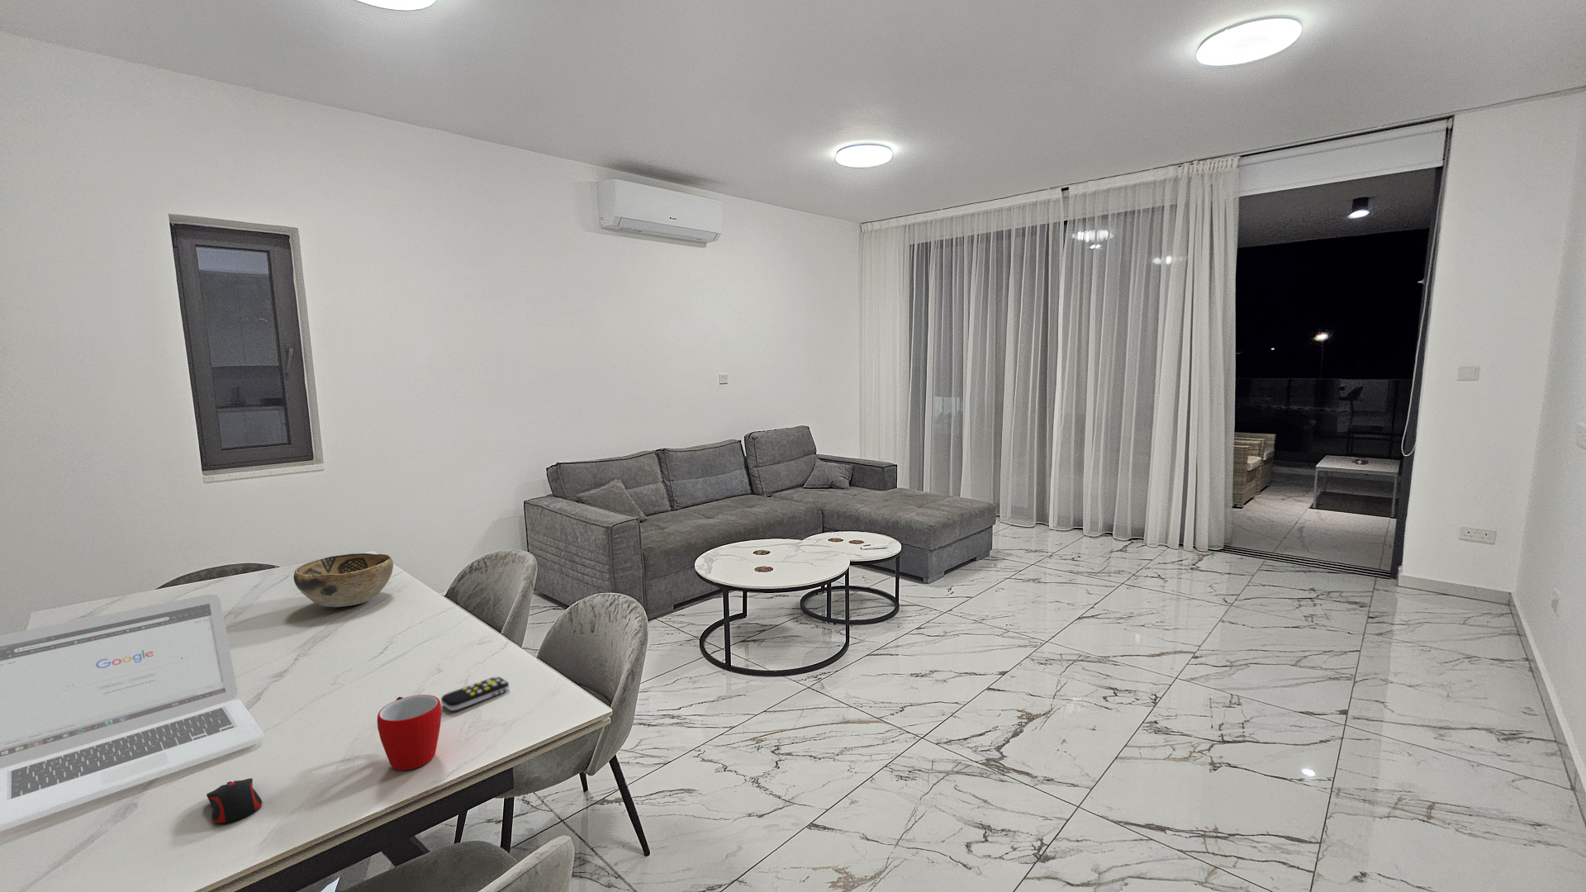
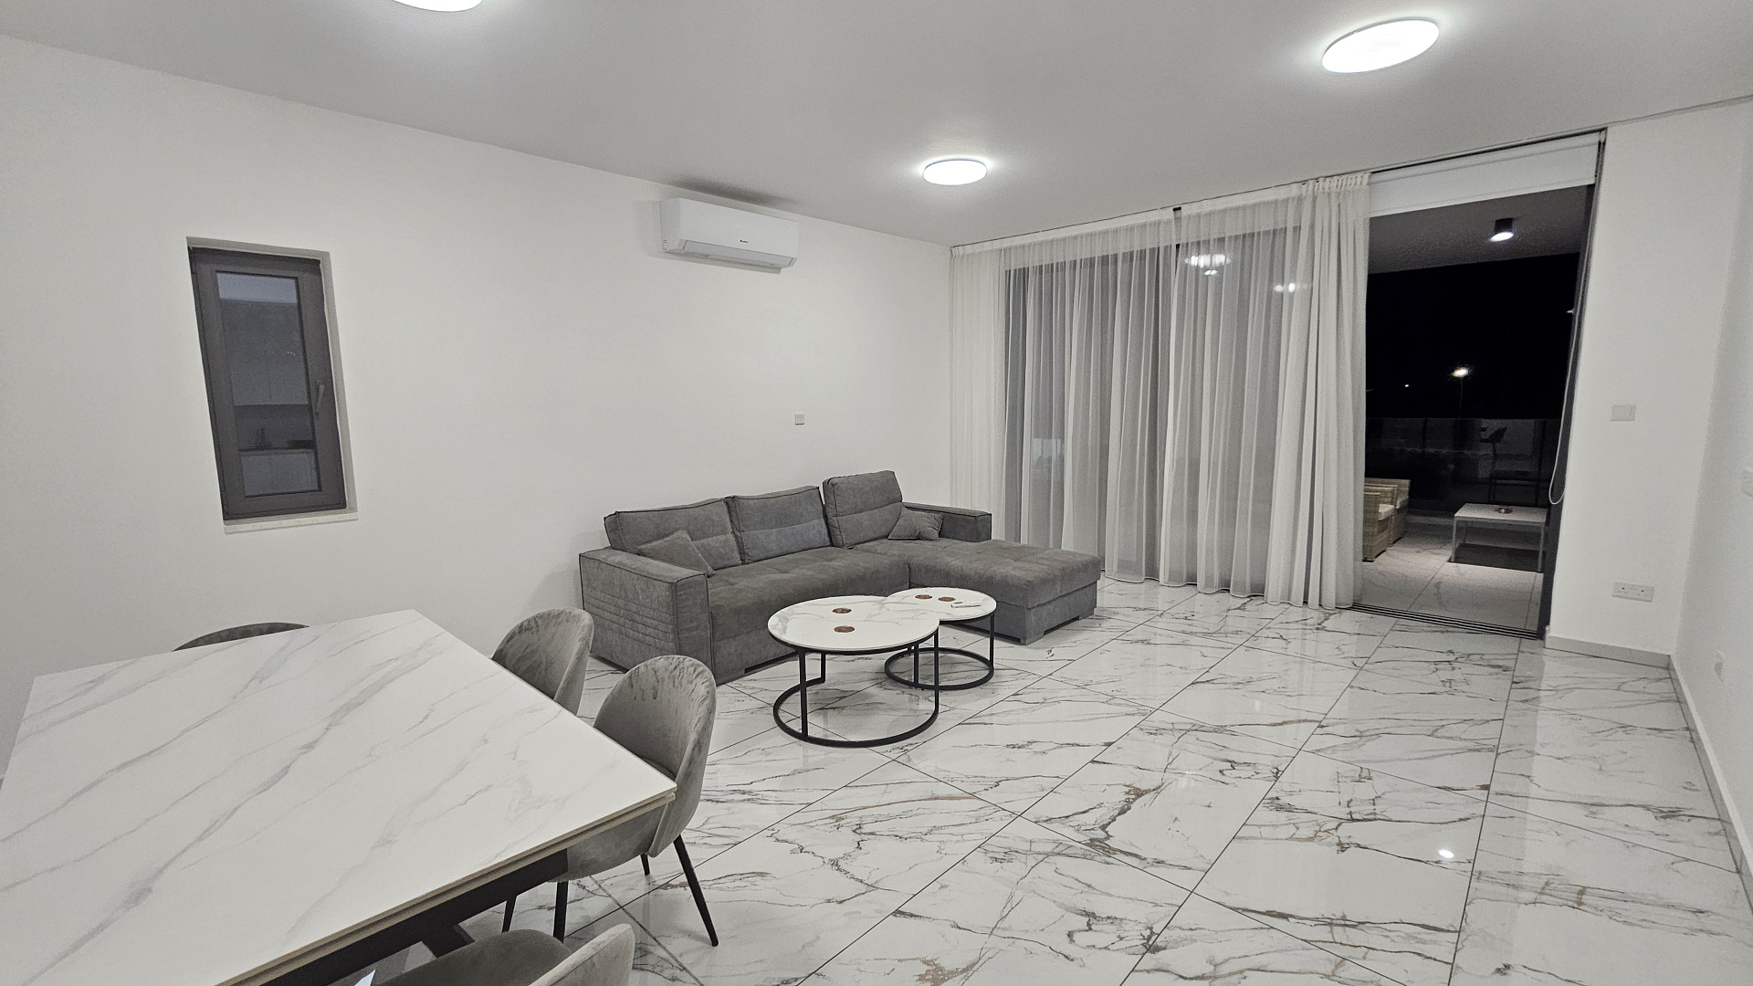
- computer mouse (233, 793)
- remote control (476, 692)
- decorative bowl (346, 583)
- mug (408, 730)
- laptop (121, 695)
